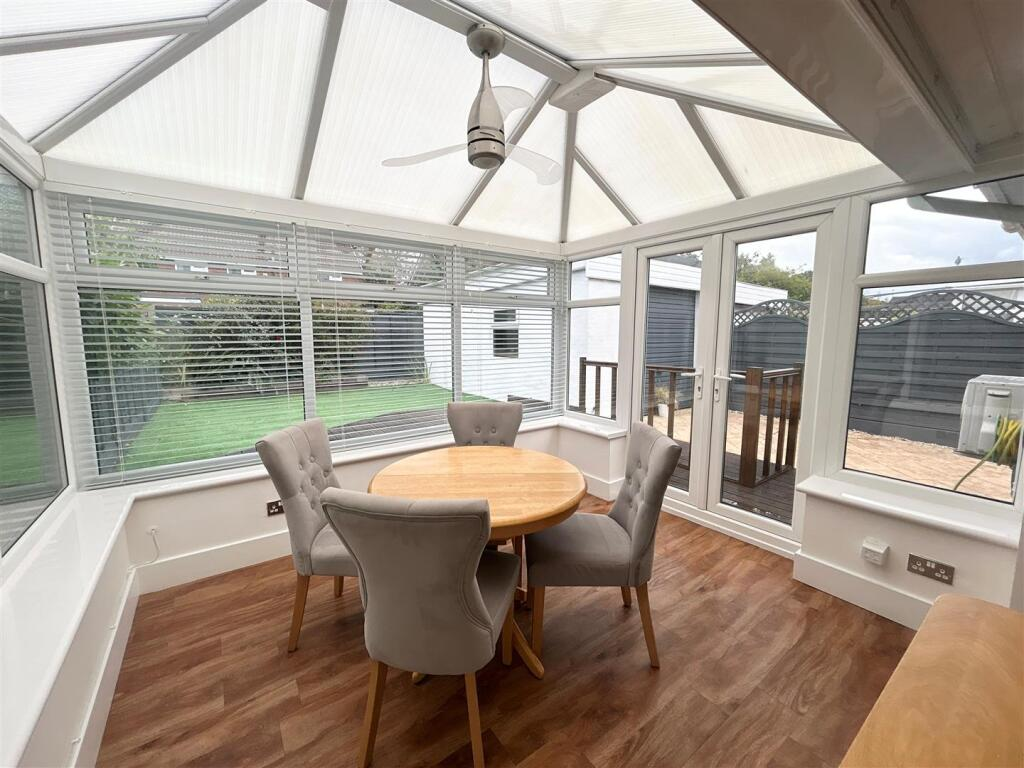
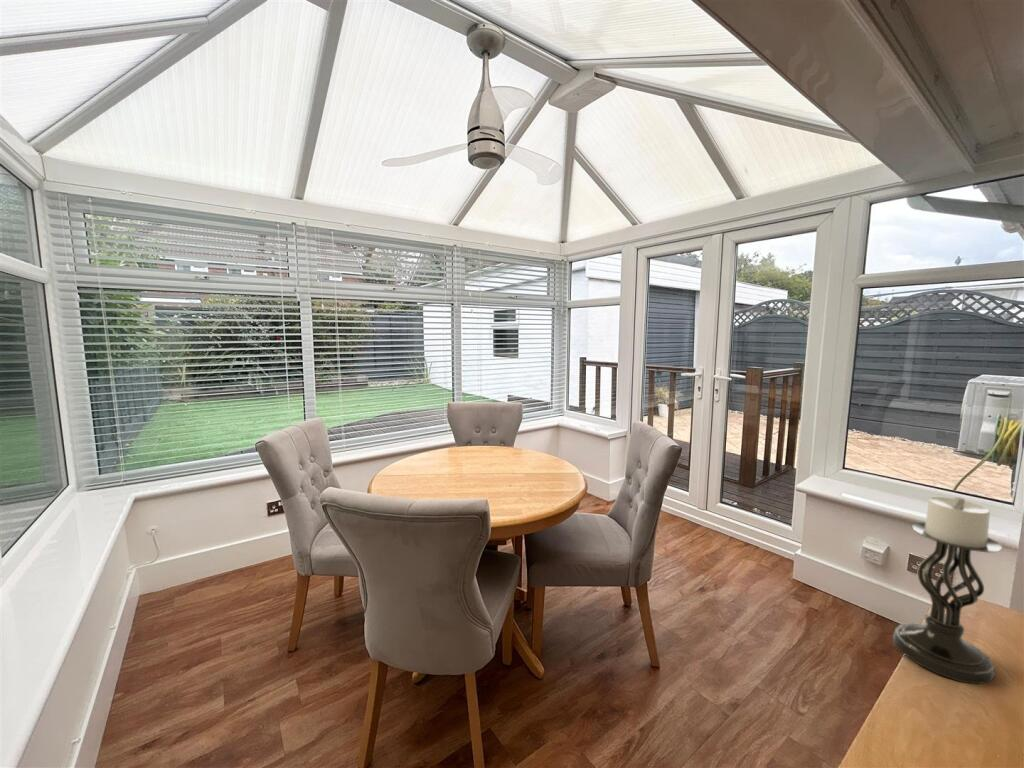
+ candle holder (948, 578)
